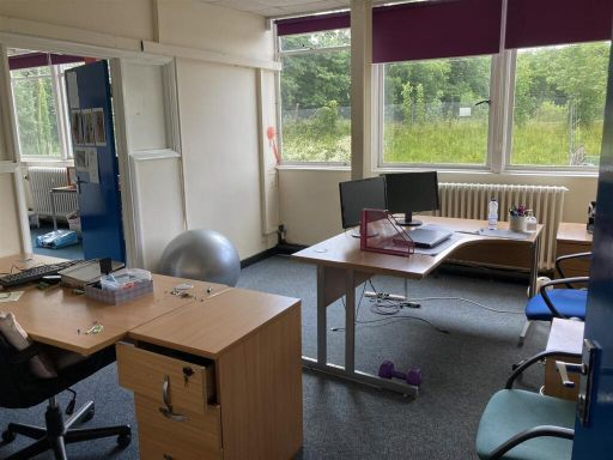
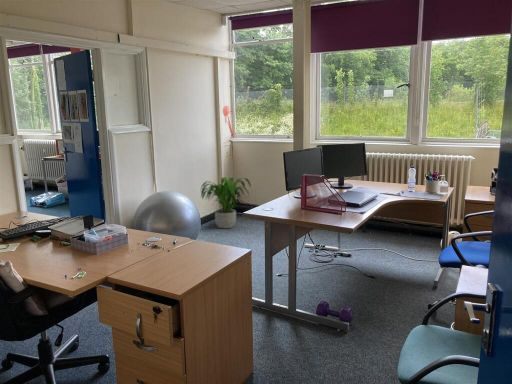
+ potted plant (226, 202)
